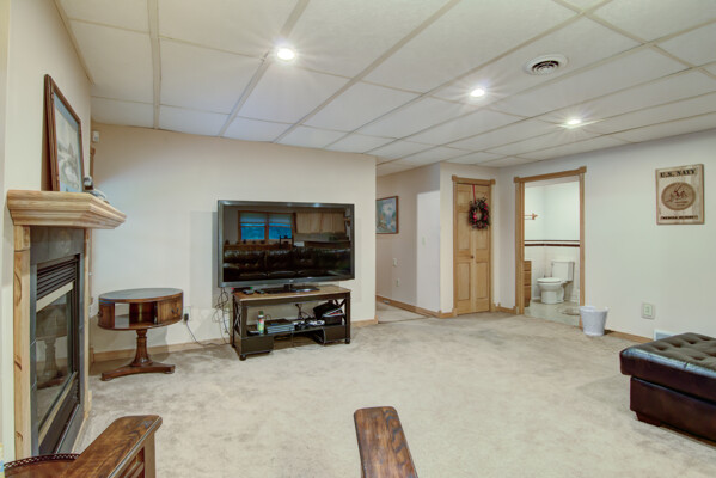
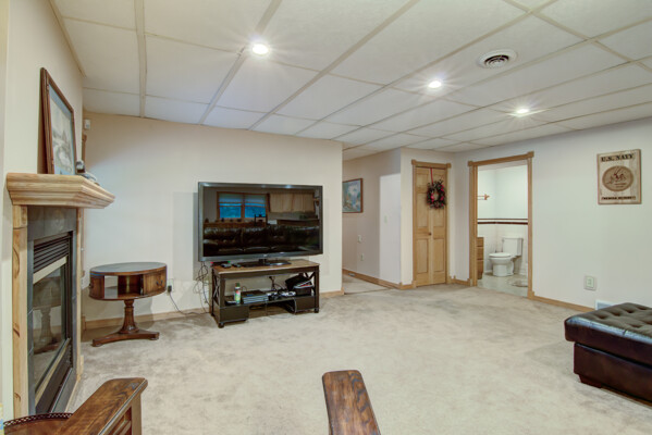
- wastebasket (593, 320)
